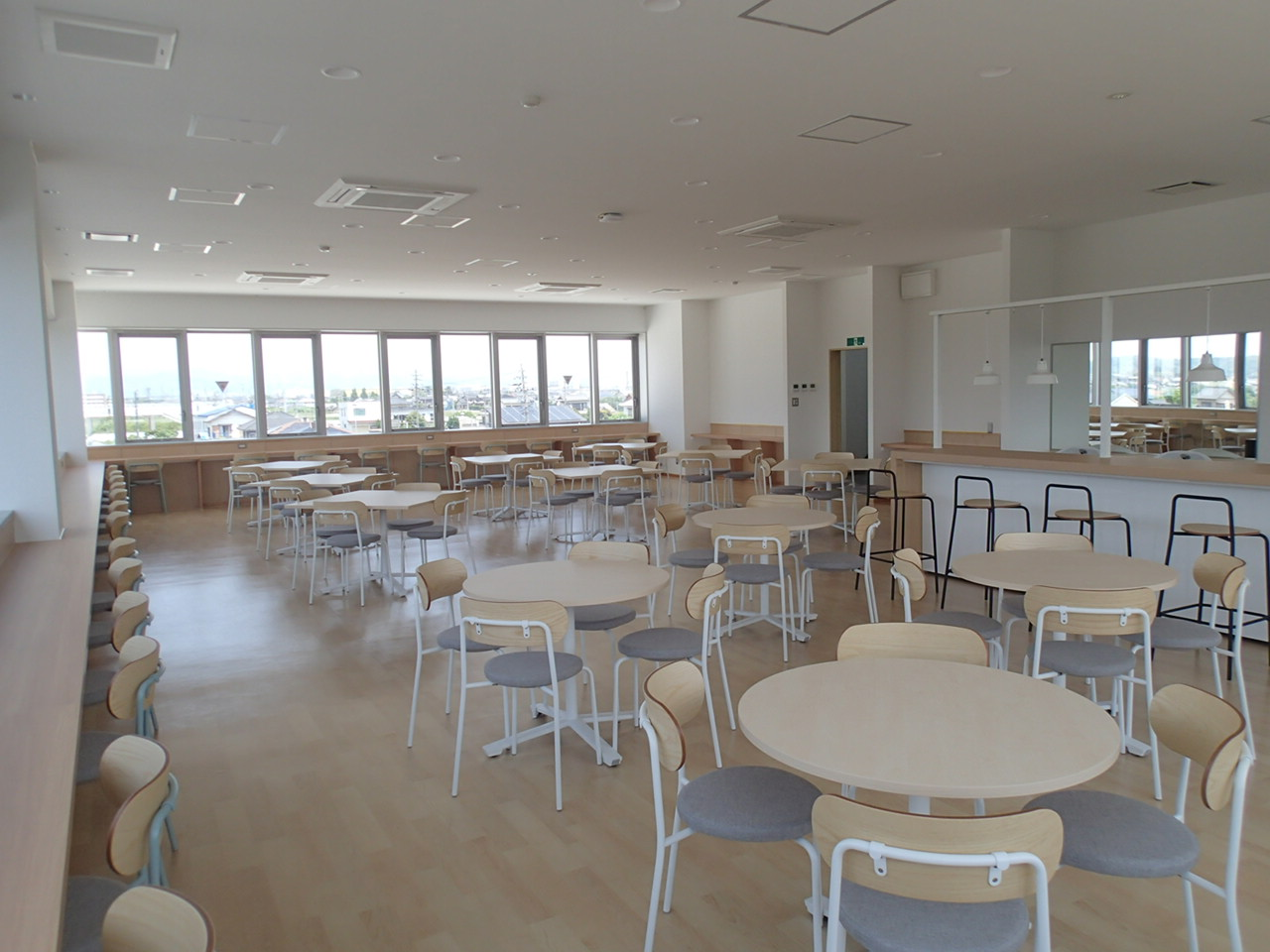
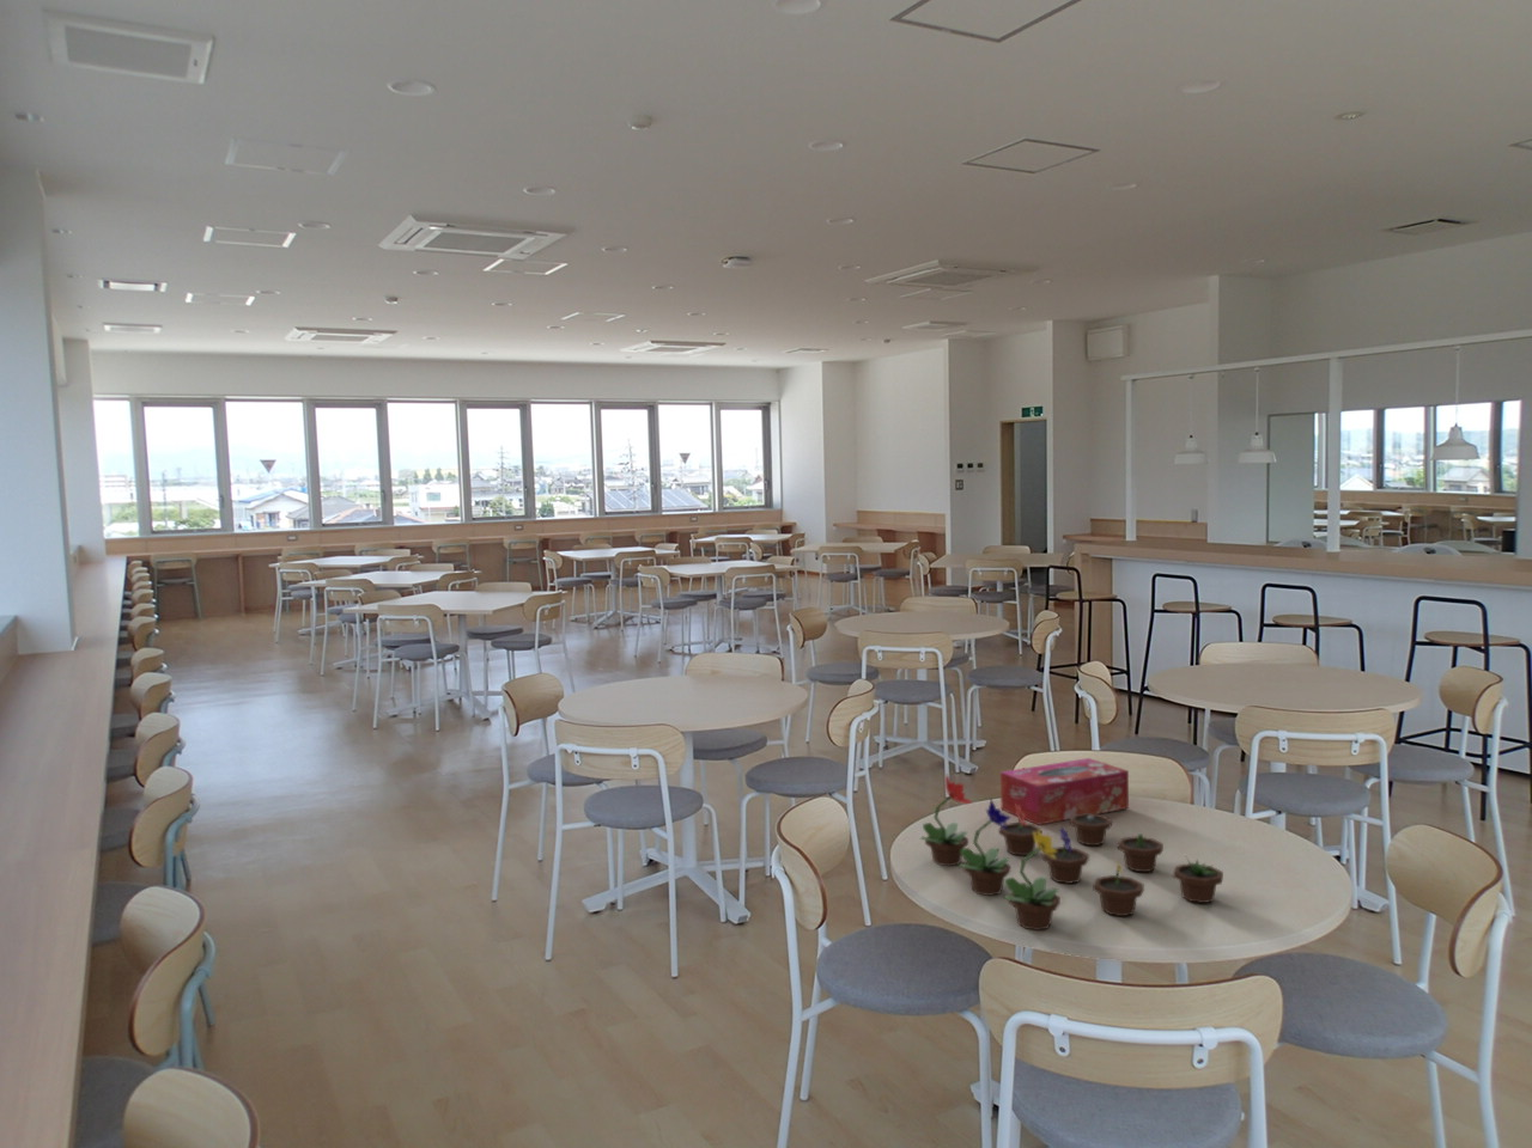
+ tissue box (1064, 789)
+ potted plant (1062, 832)
